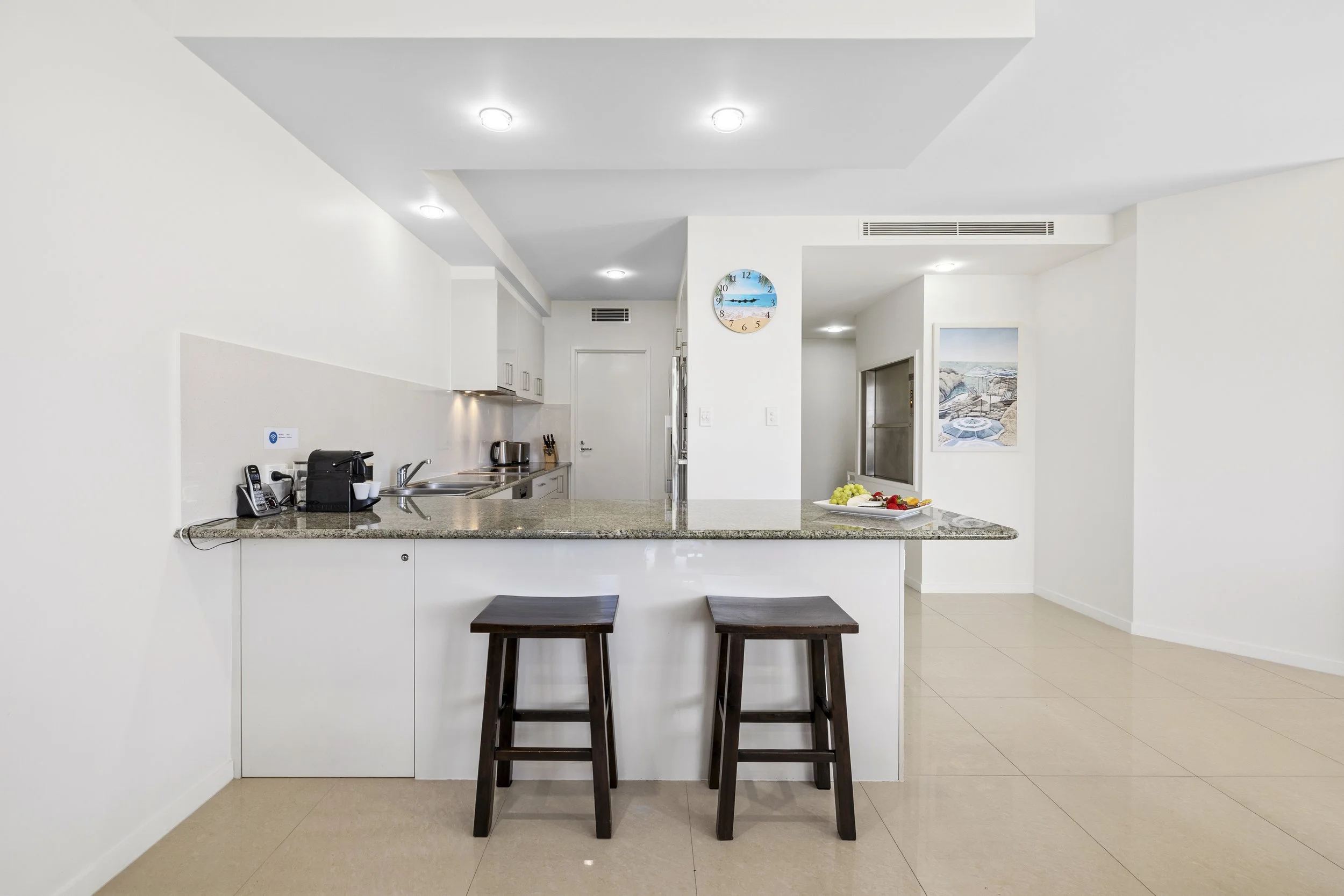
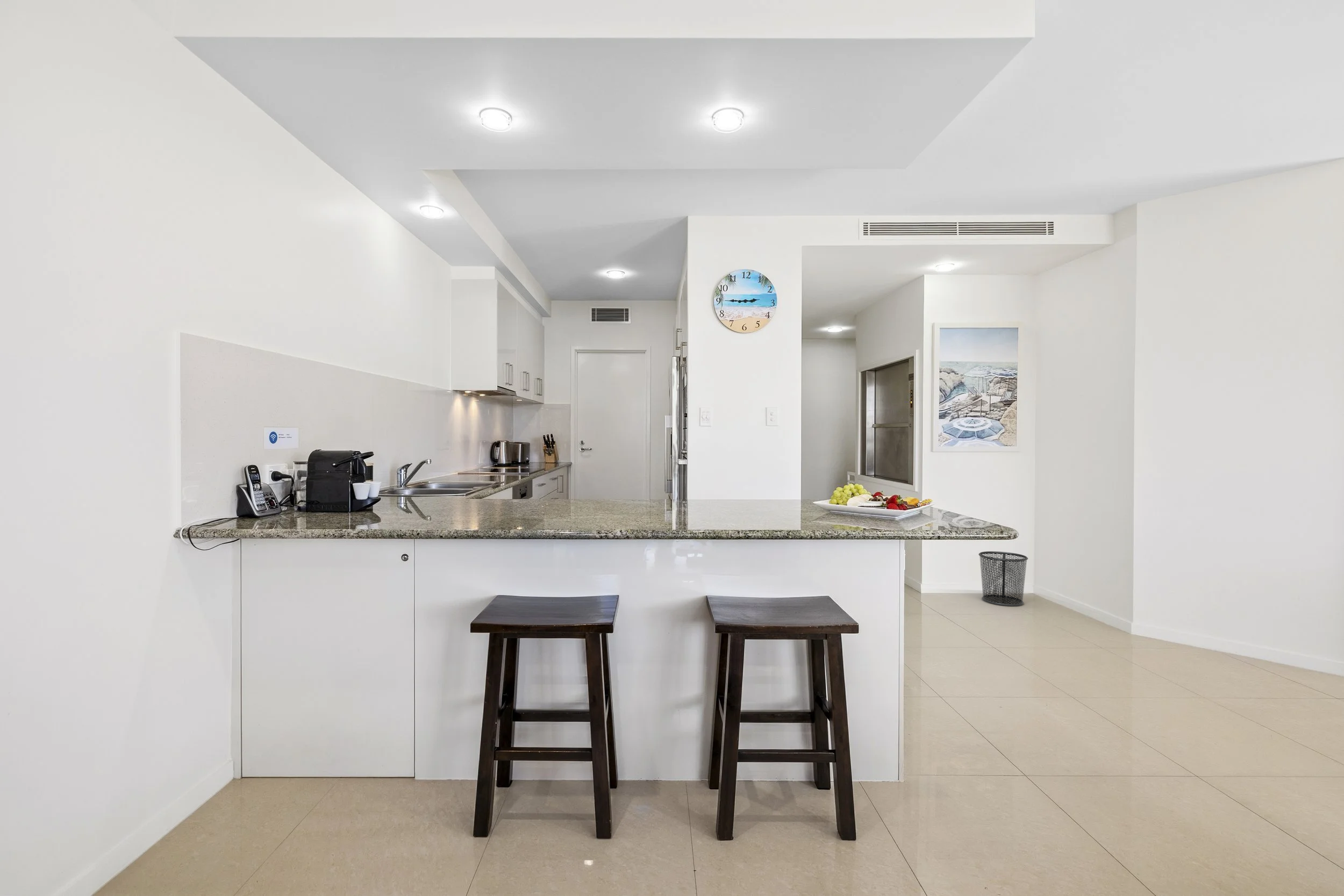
+ waste bin (1003, 578)
